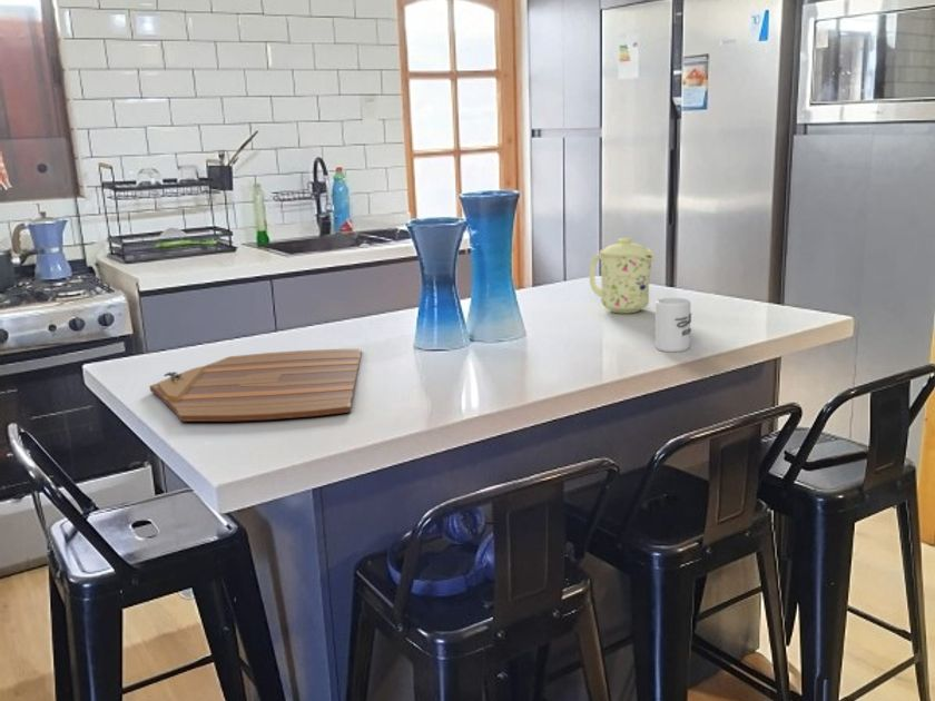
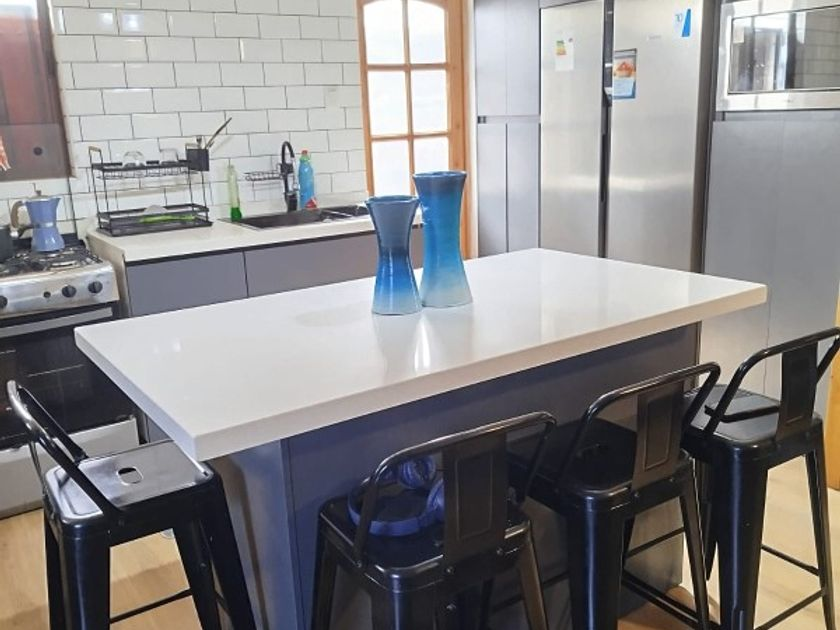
- cutting board (253, 378)
- cup (672, 325)
- mug (621, 274)
